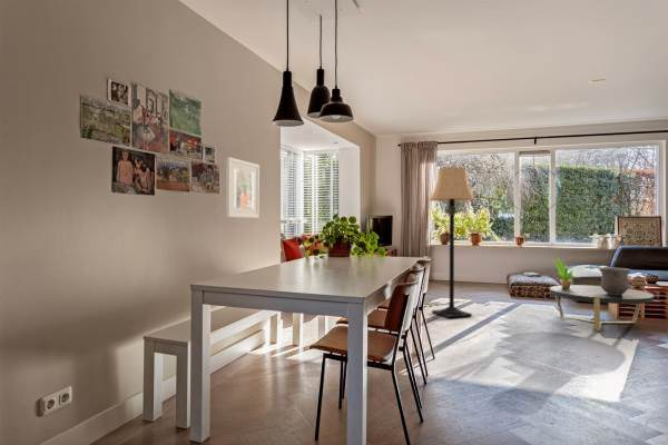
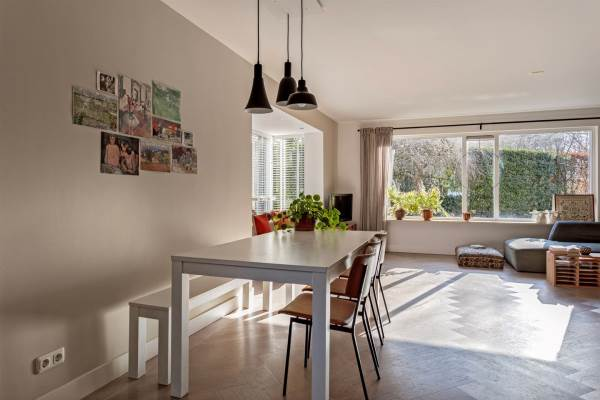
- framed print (243, 189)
- lamp (451, 241)
- ceramic pot (613, 280)
- potted plant (566, 274)
- coffee table (598, 307)
